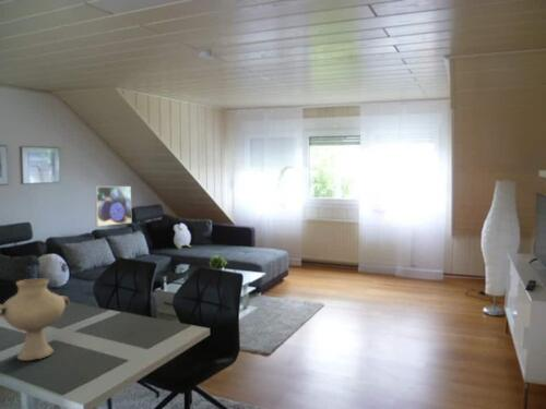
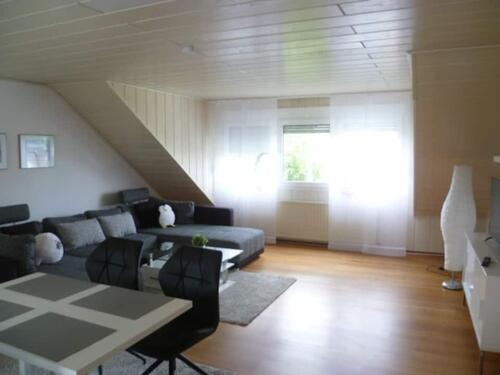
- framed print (114, 205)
- vase (34, 317)
